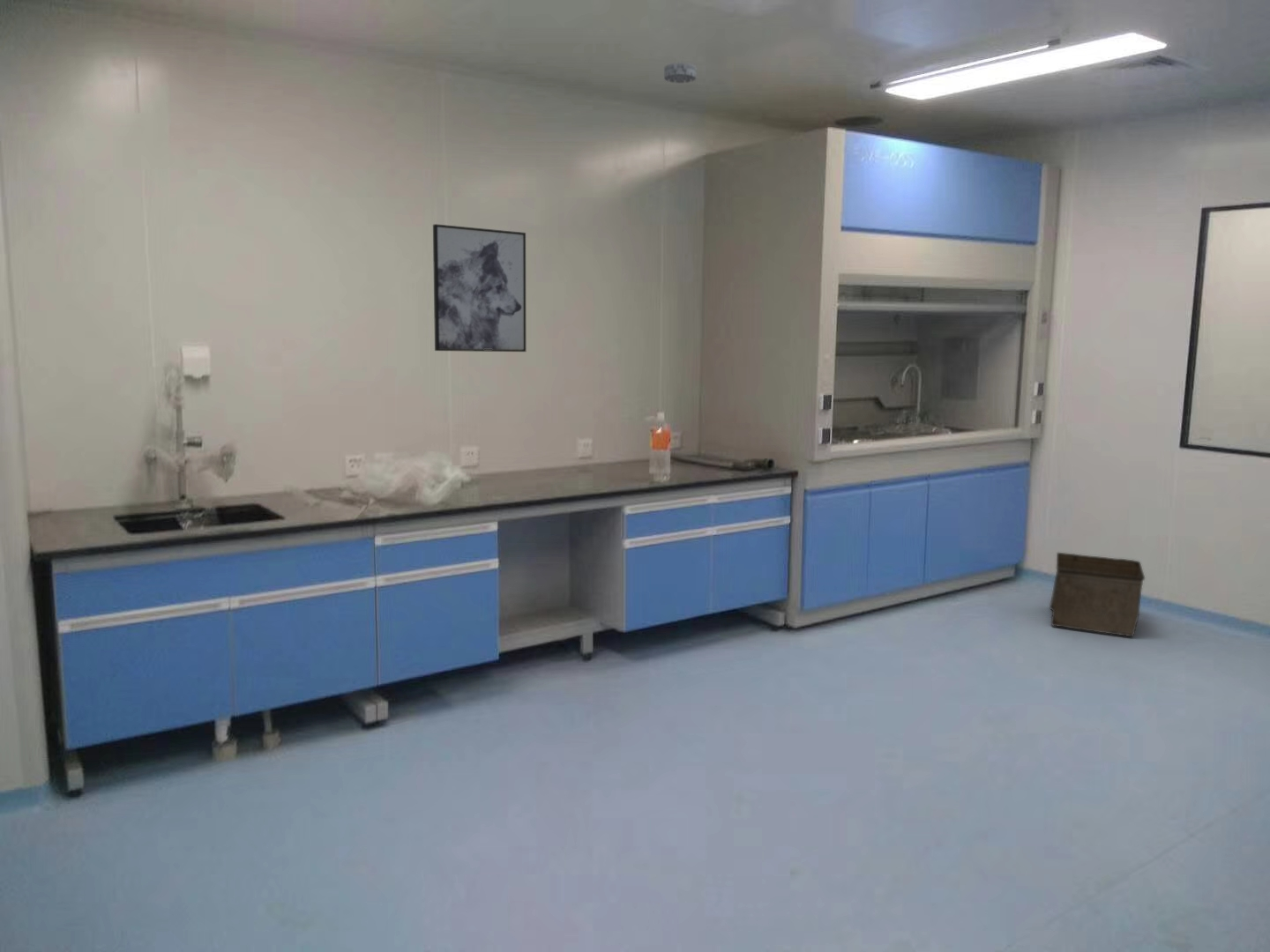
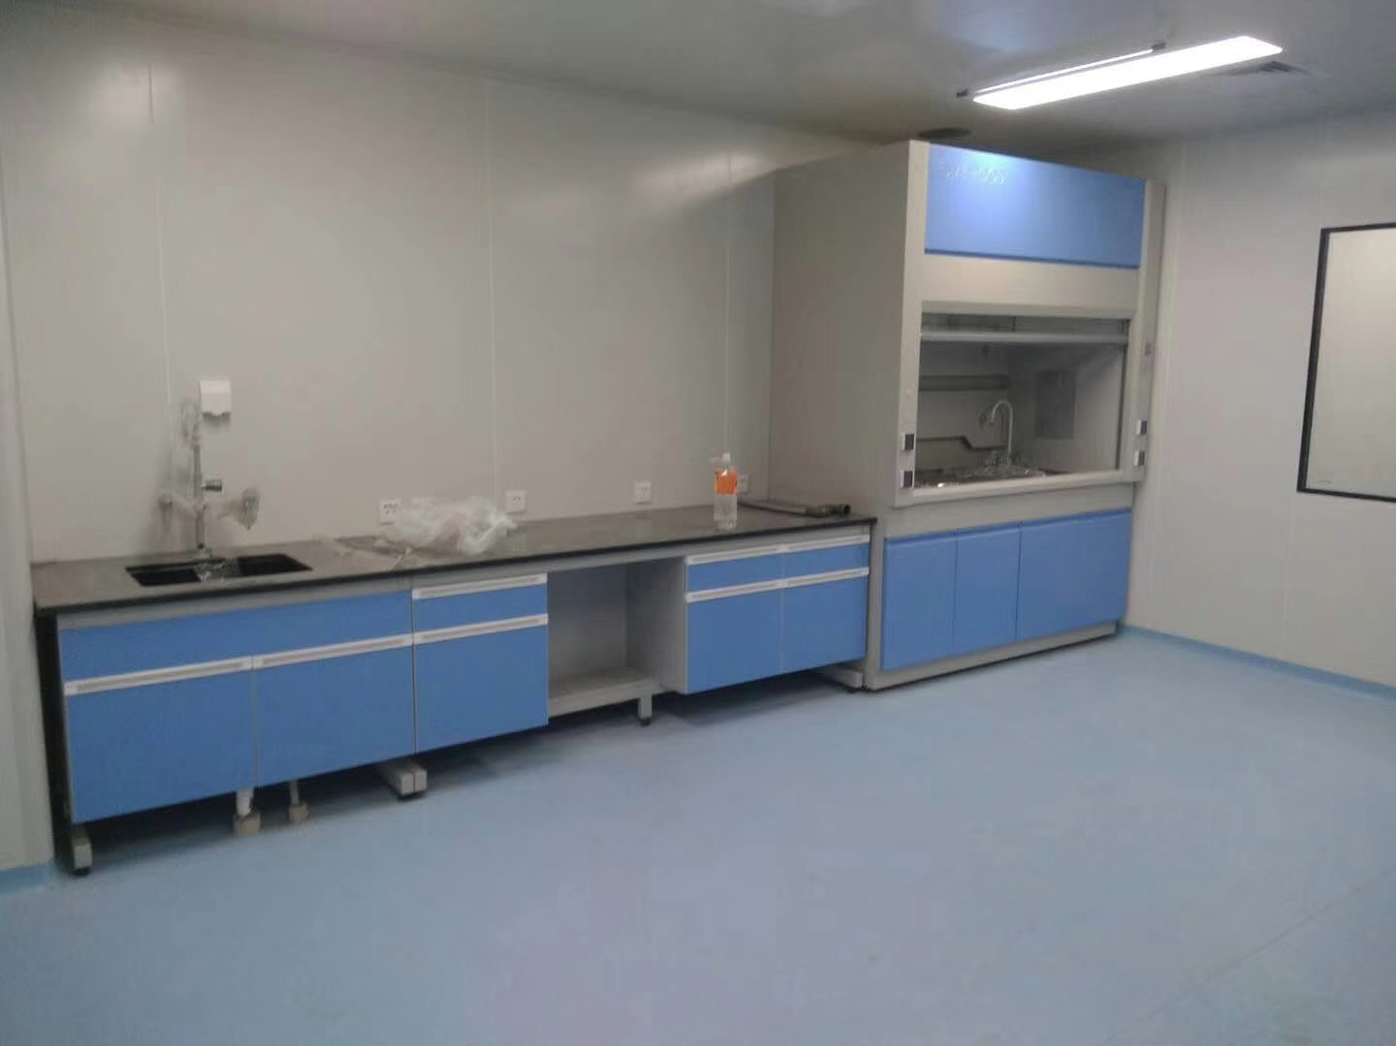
- wall art (481, 290)
- storage bin (1094, 592)
- smoke detector (680, 72)
